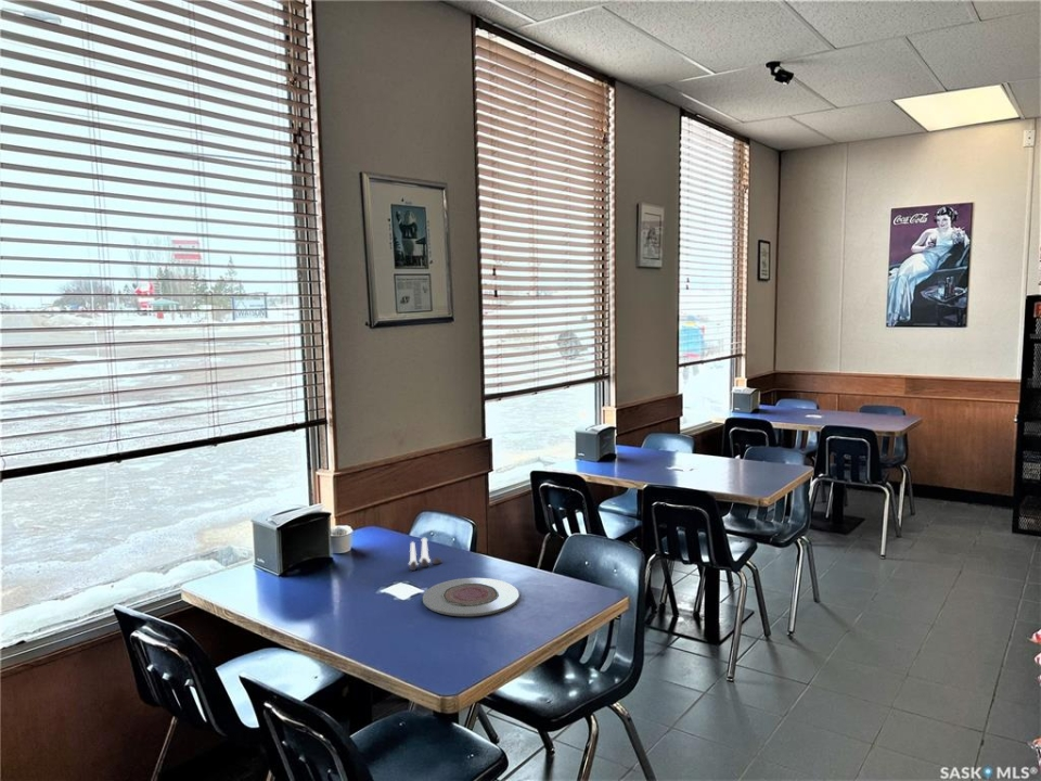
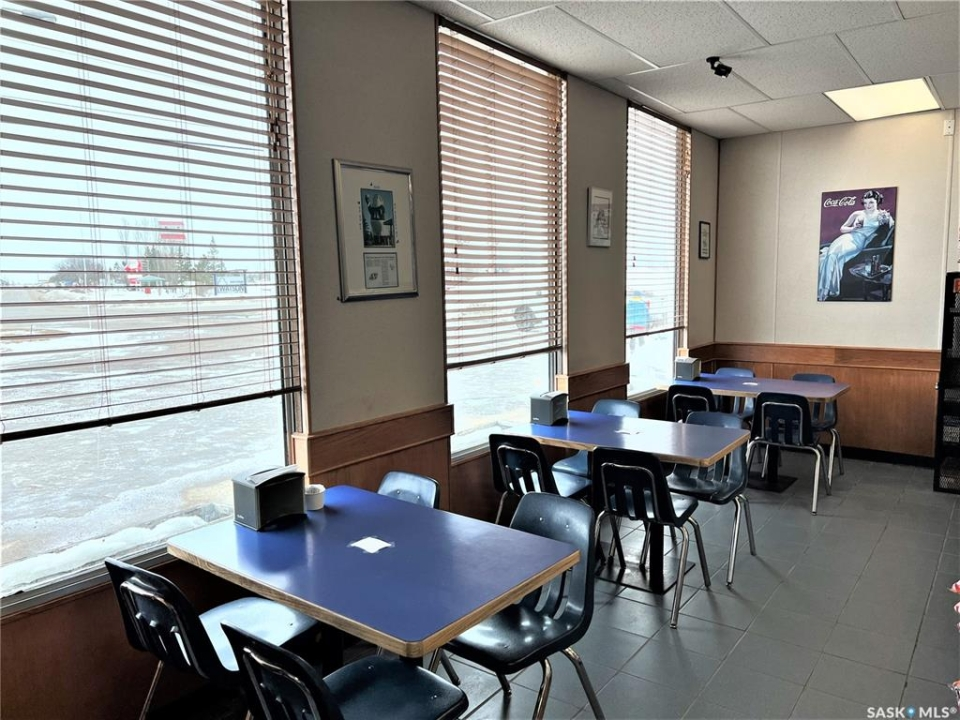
- salt and pepper shaker set (423, 552)
- plate (471, 594)
